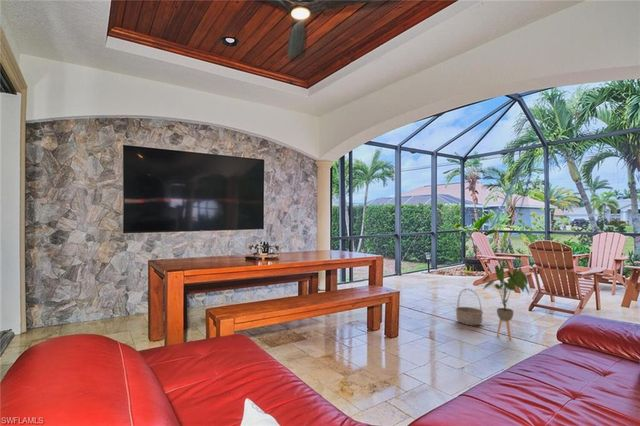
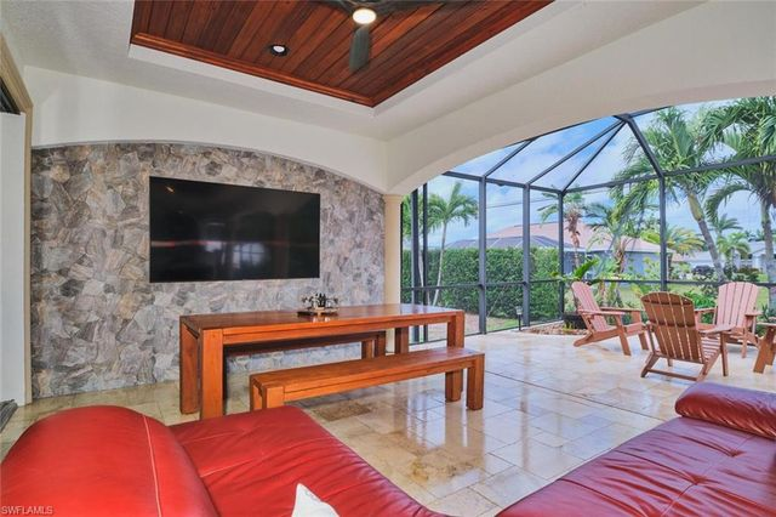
- house plant (507, 299)
- basket (468, 307)
